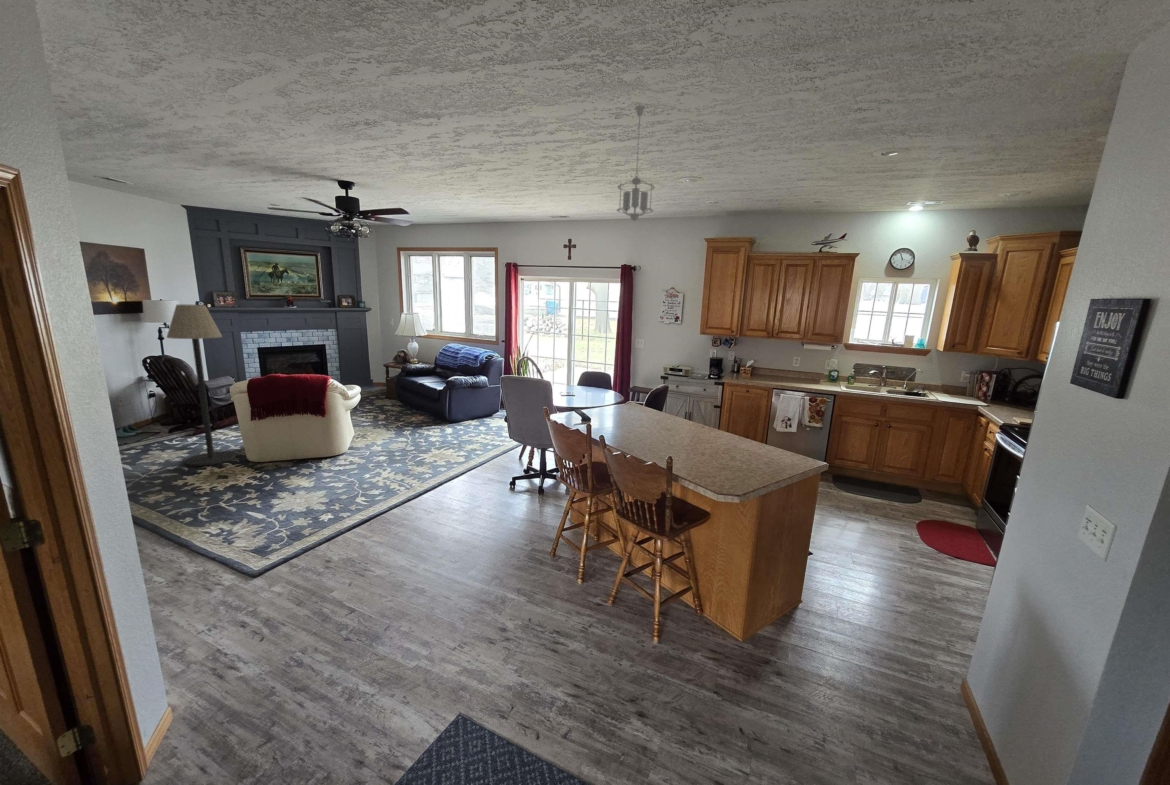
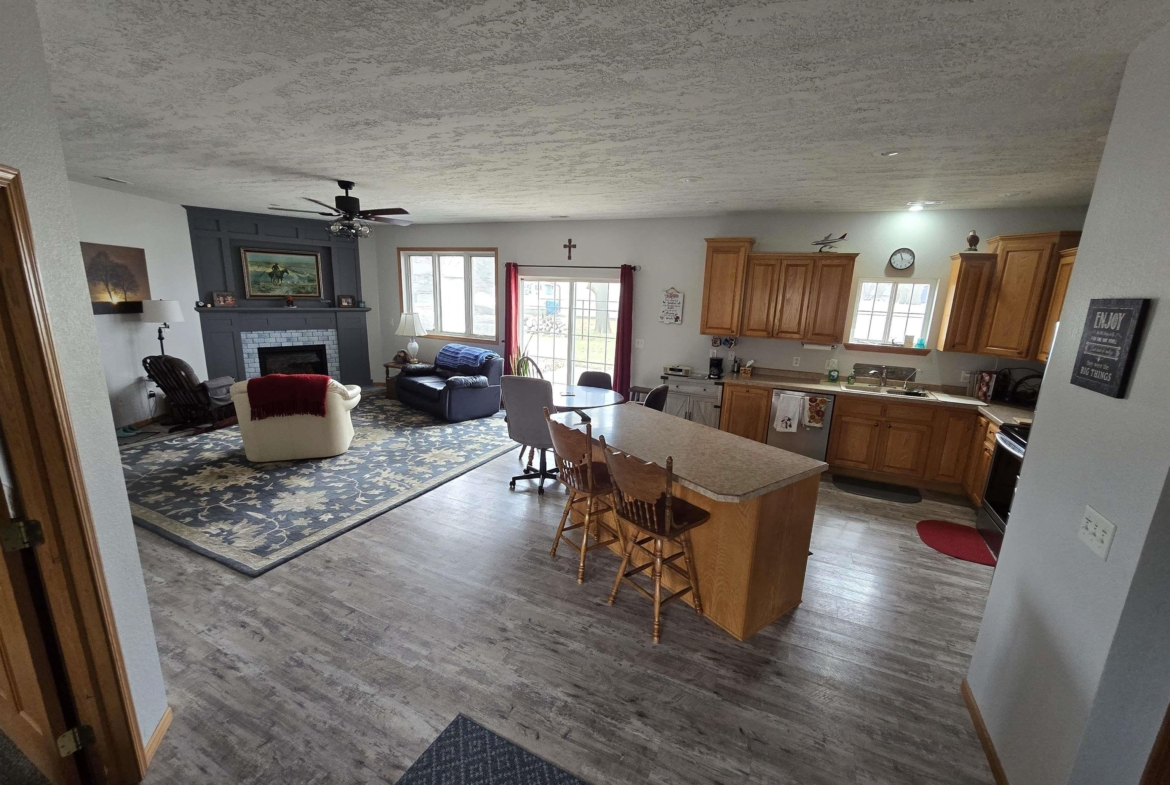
- floor lamp (201, 384)
- pendant light (636, 166)
